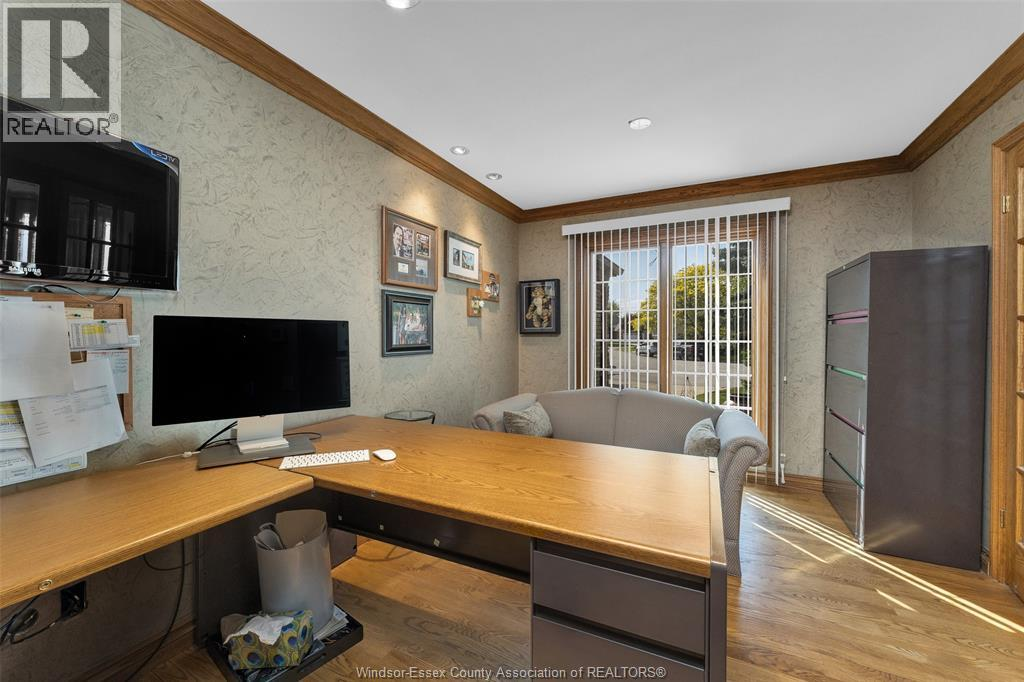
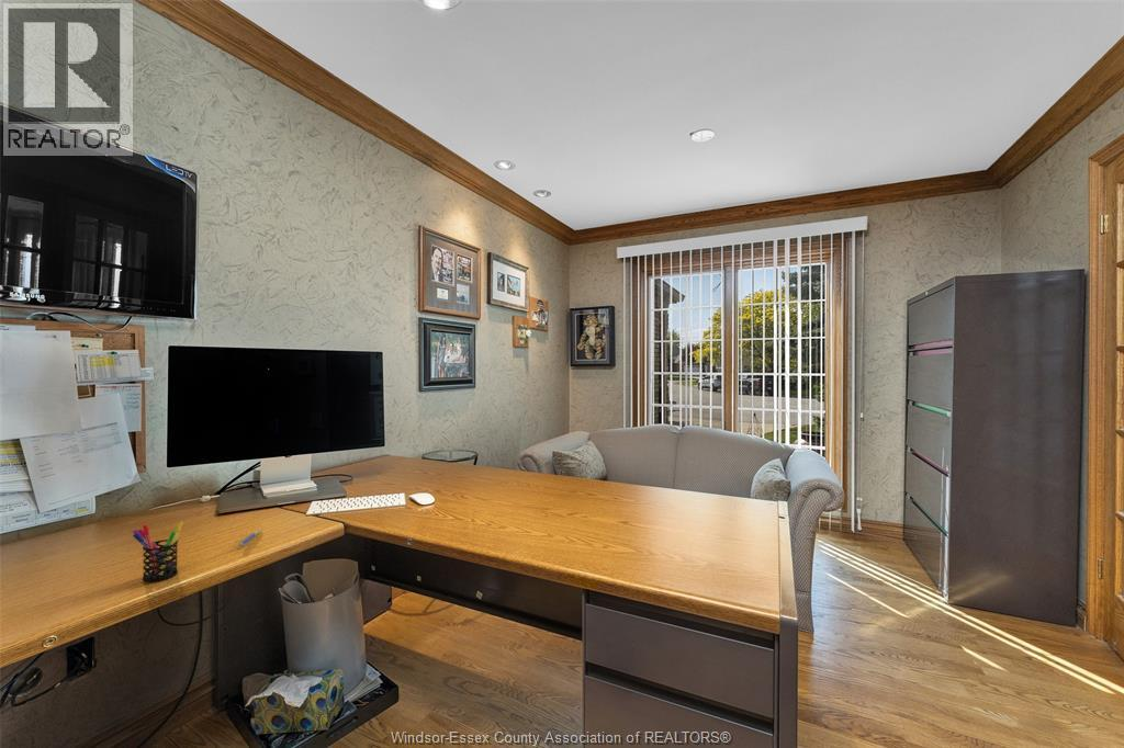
+ pen (250, 536)
+ pen holder (160, 548)
